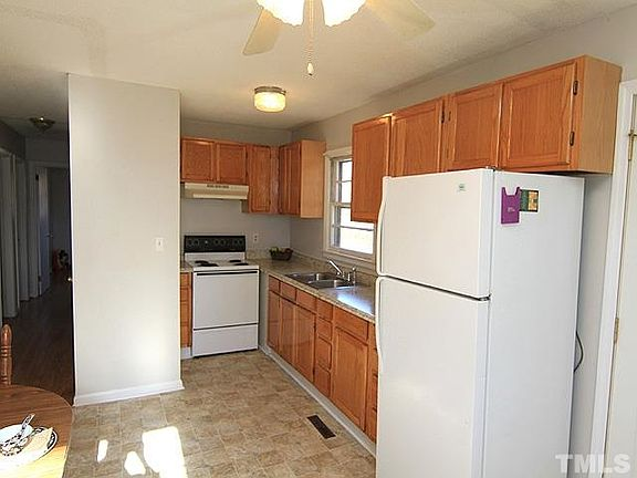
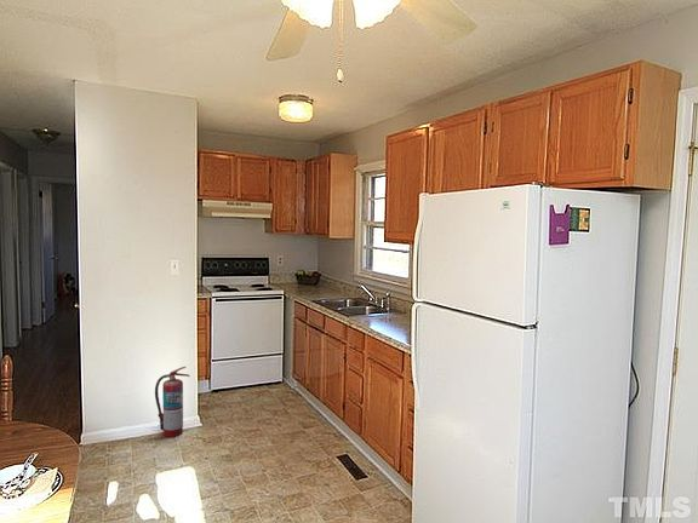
+ fire extinguisher (172, 400)
